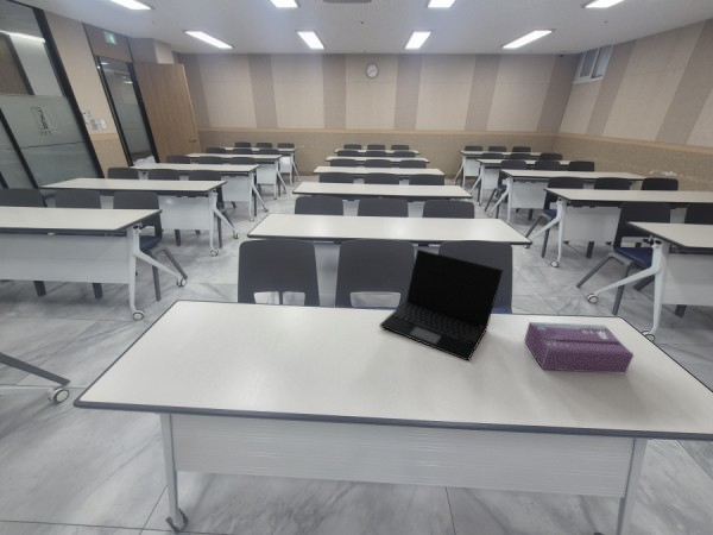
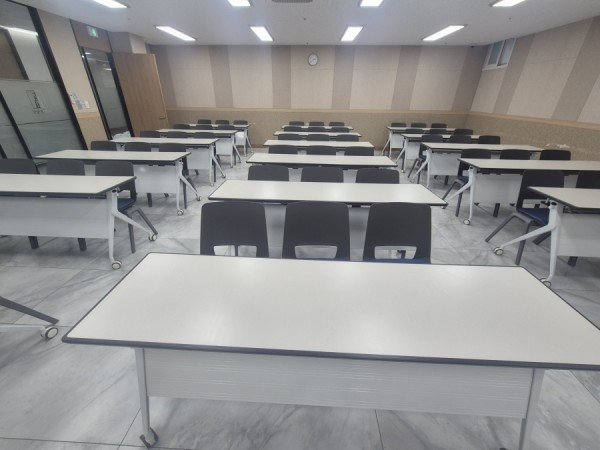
- laptop (440, 298)
- tissue box (574, 346)
